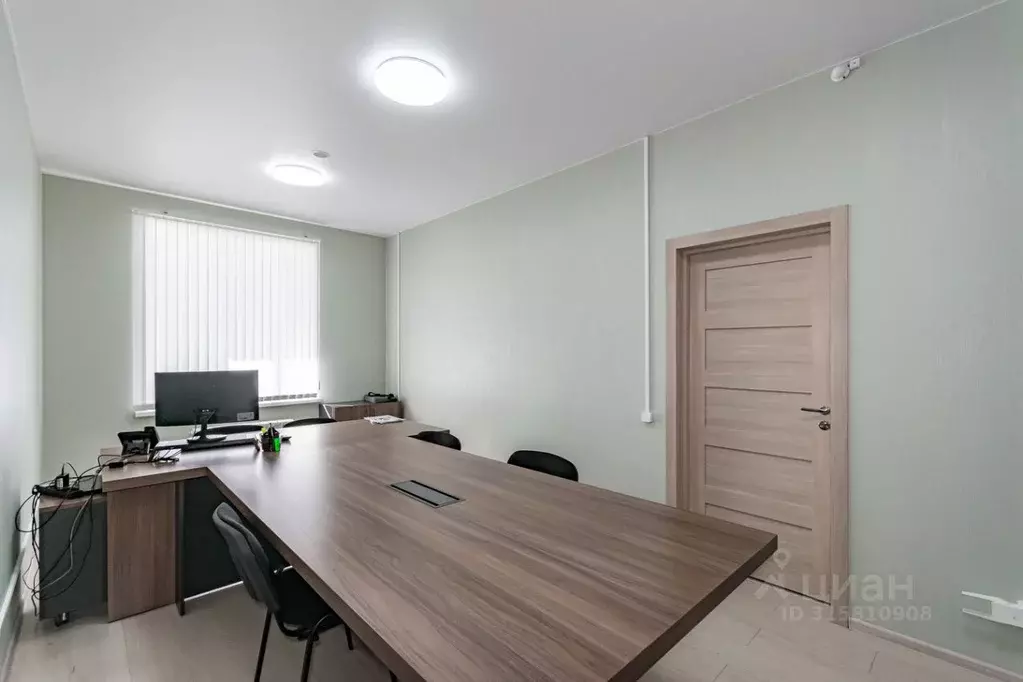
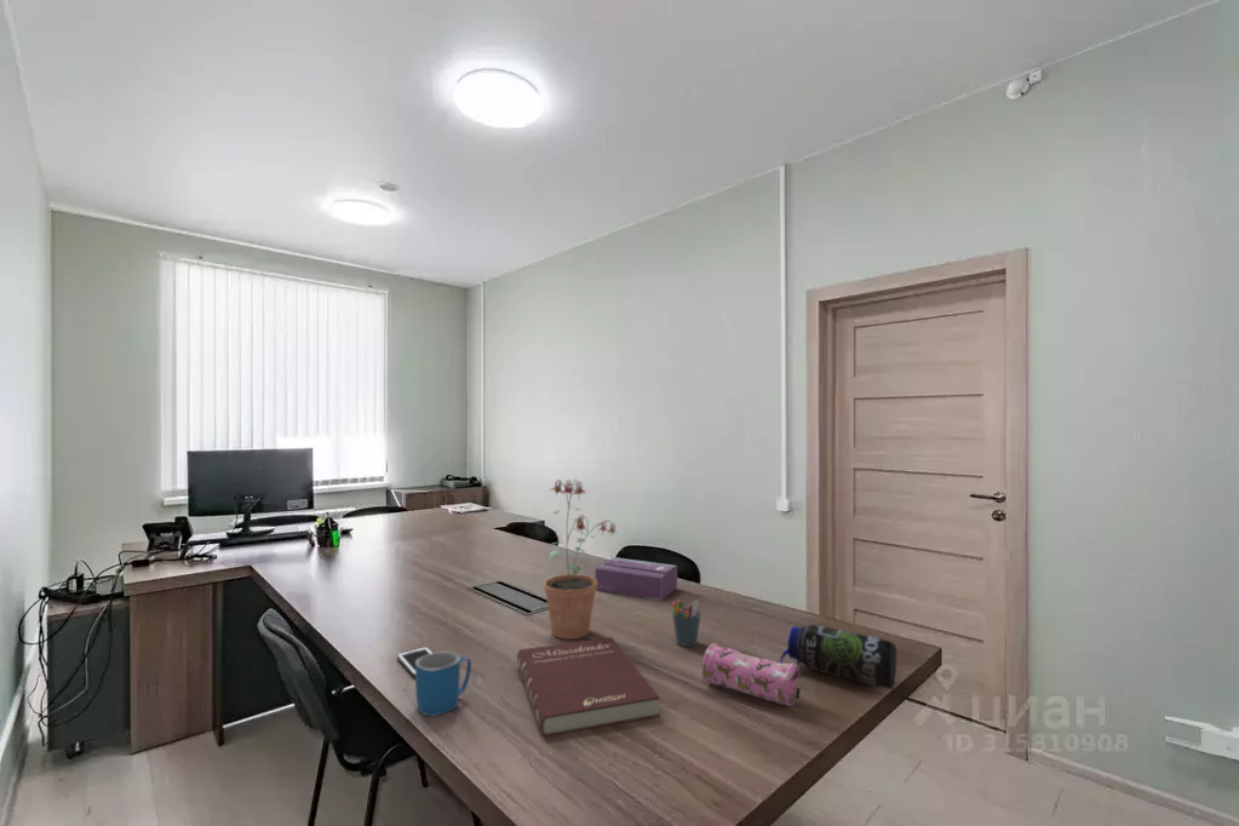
+ potted plant (577, 553)
+ mug (444, 679)
+ pen holder (686, 619)
+ cell phone (418, 658)
+ pencil case (748, 672)
+ water bottle (836, 653)
+ tissue box (636, 577)
+ book (581, 679)
